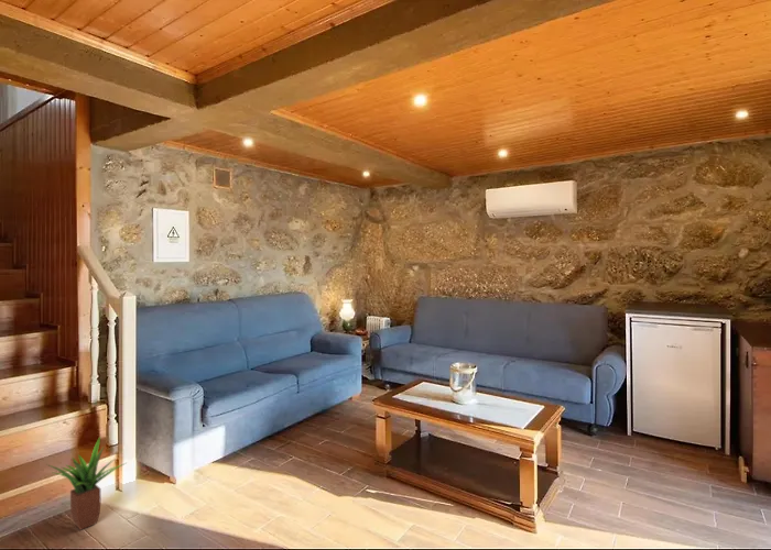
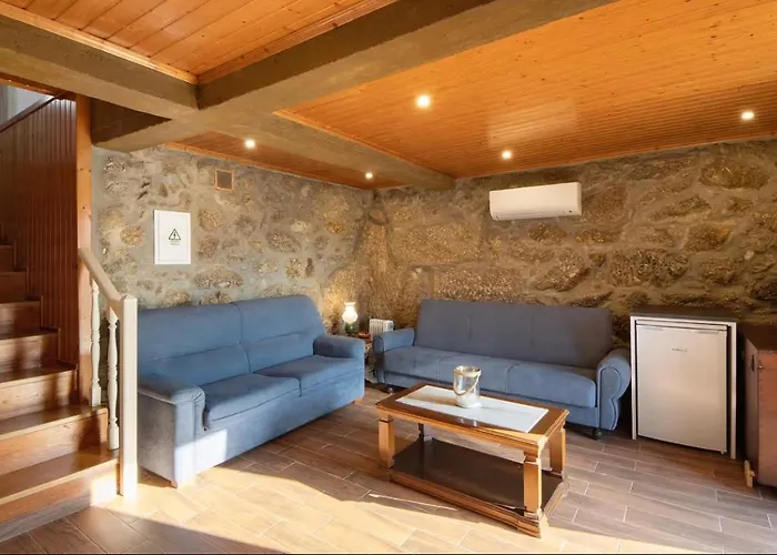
- potted plant (88, 481)
